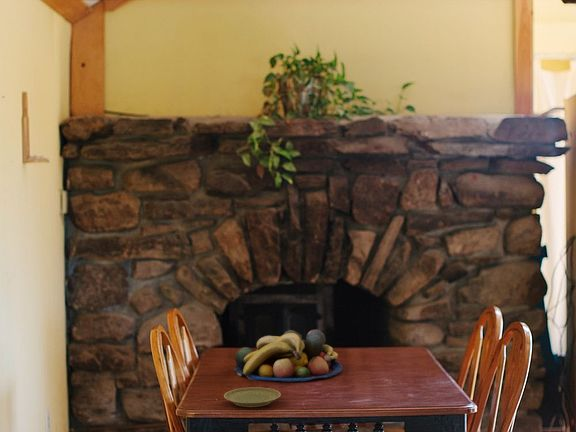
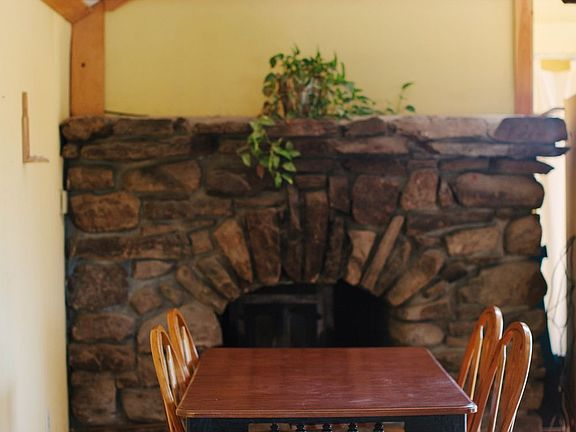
- plate (252, 398)
- fruit bowl (289, 350)
